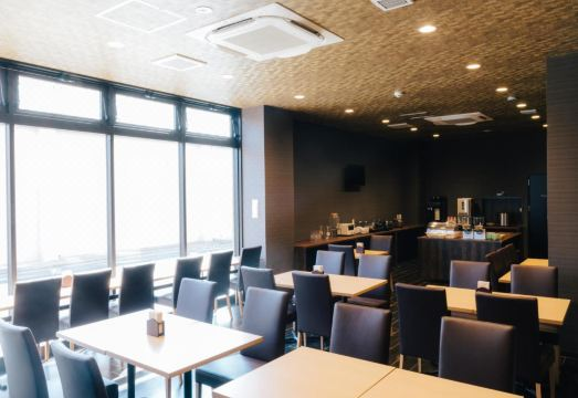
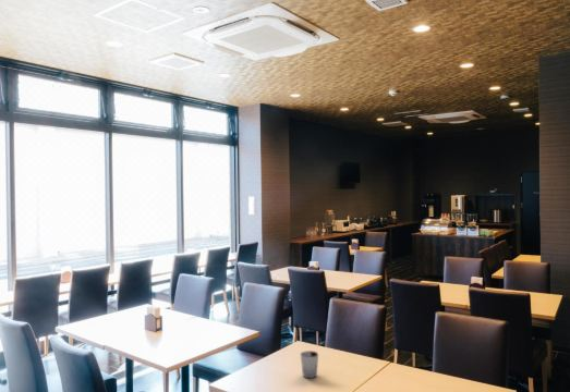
+ cup (310, 363)
